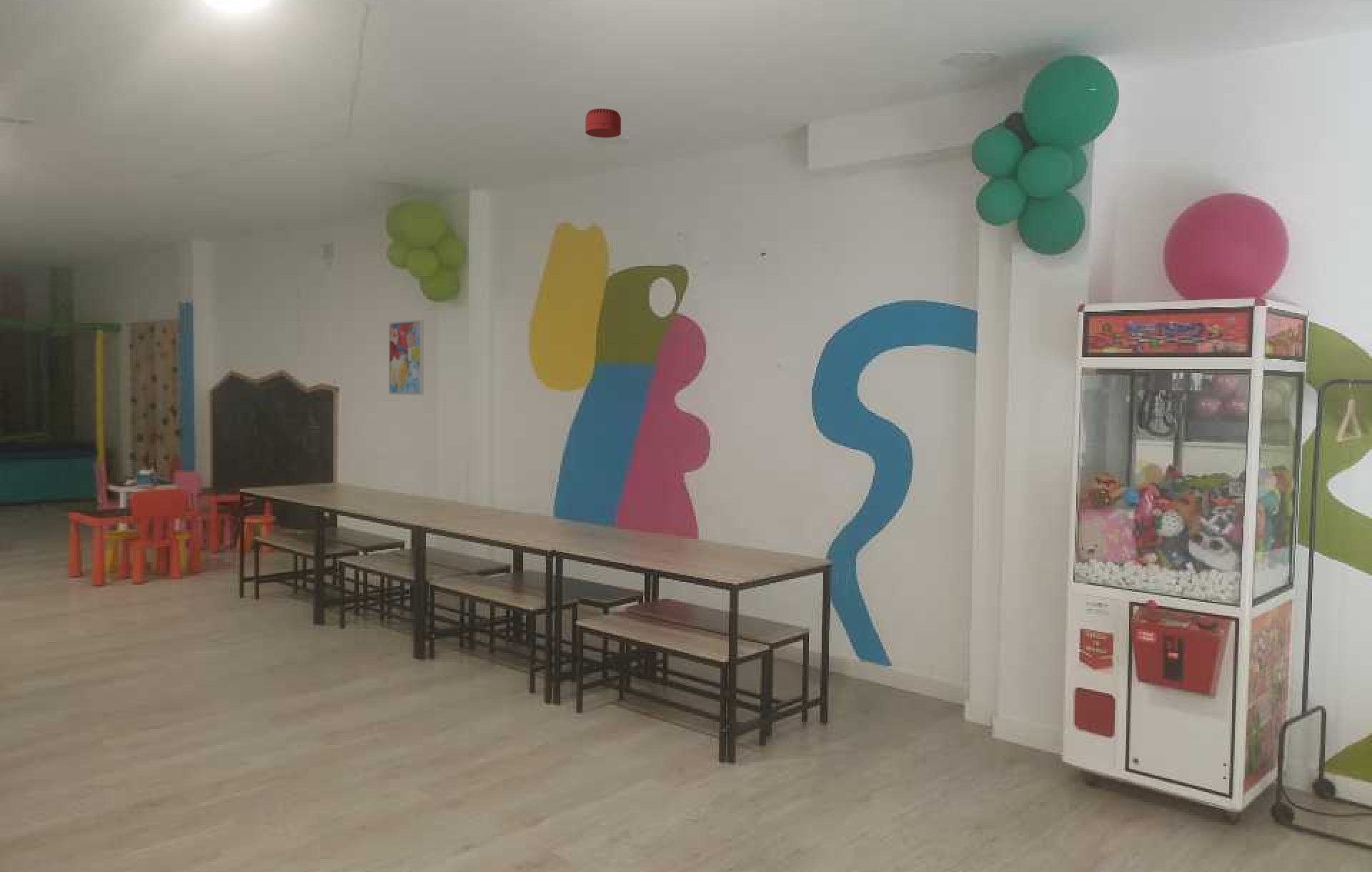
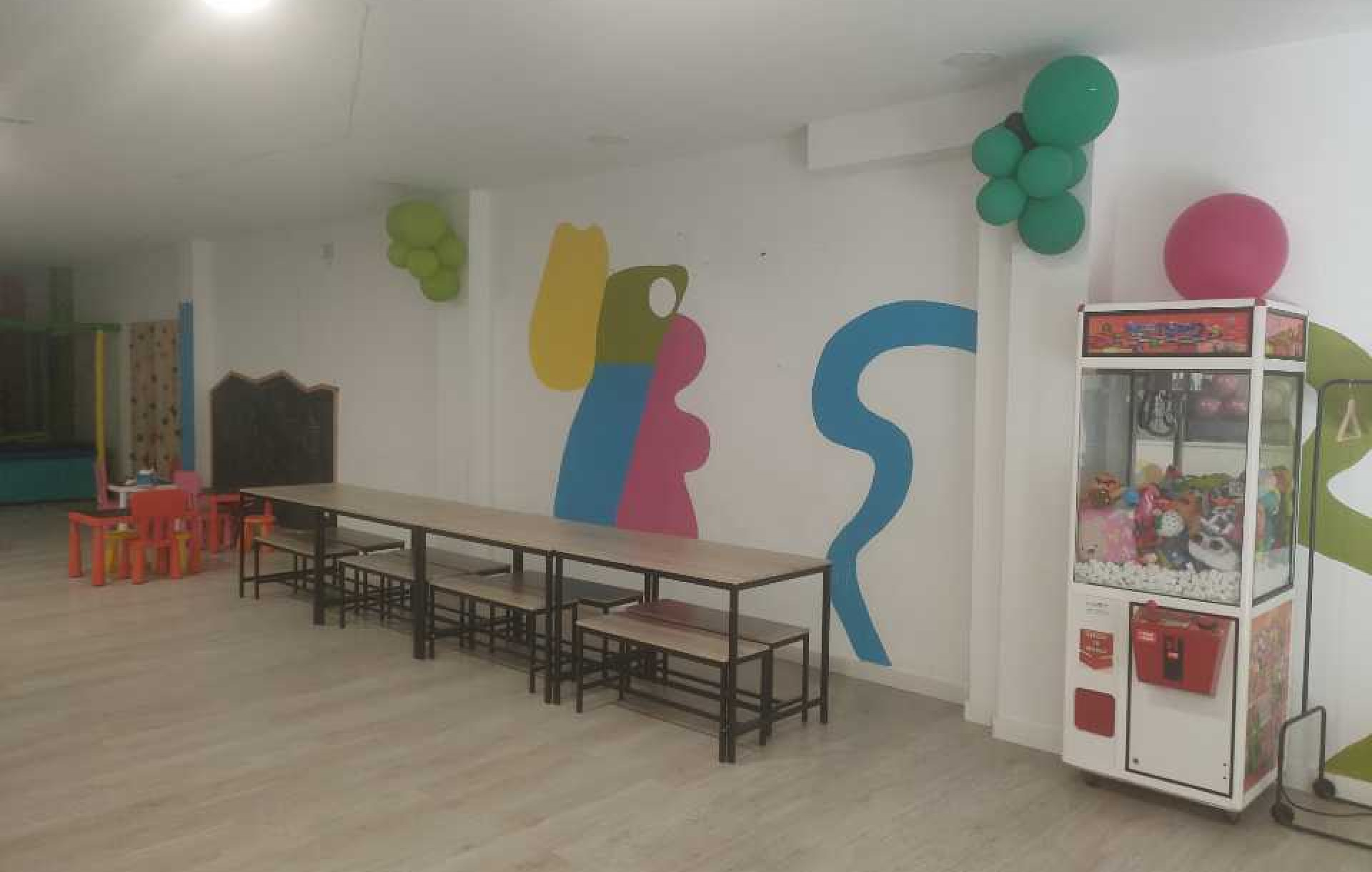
- smoke detector (603, 122)
- wall art (406, 357)
